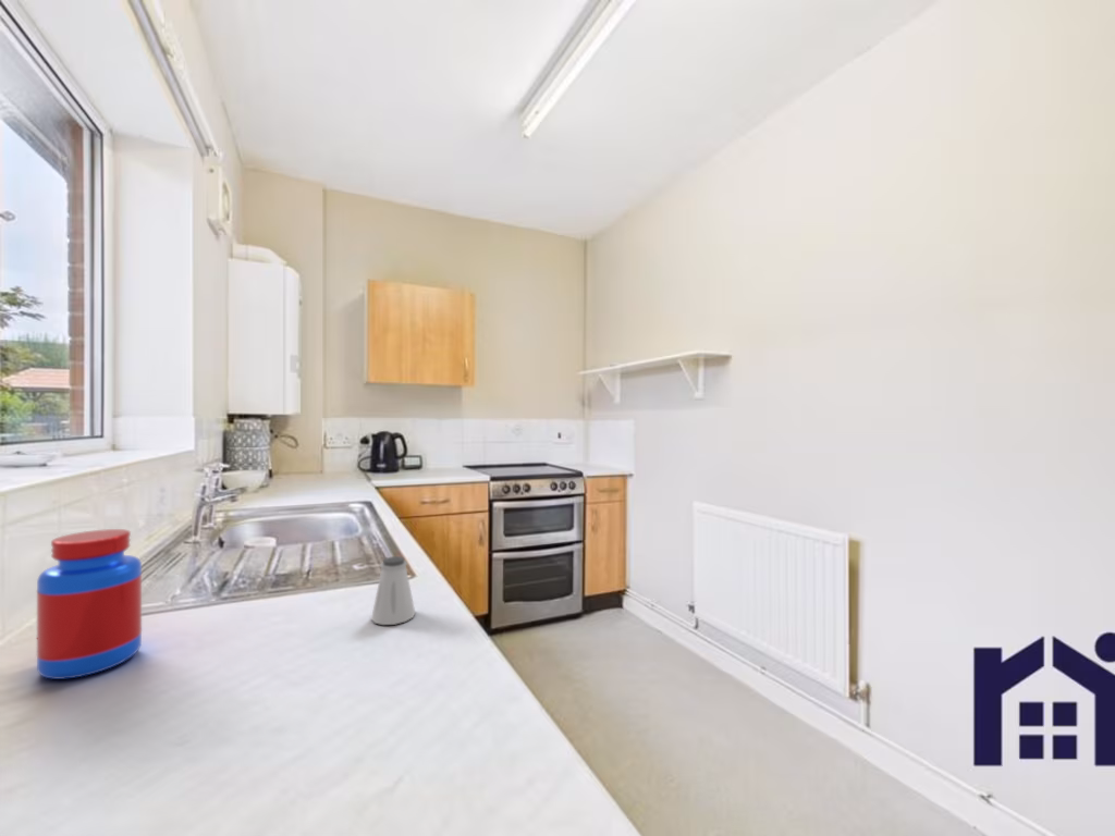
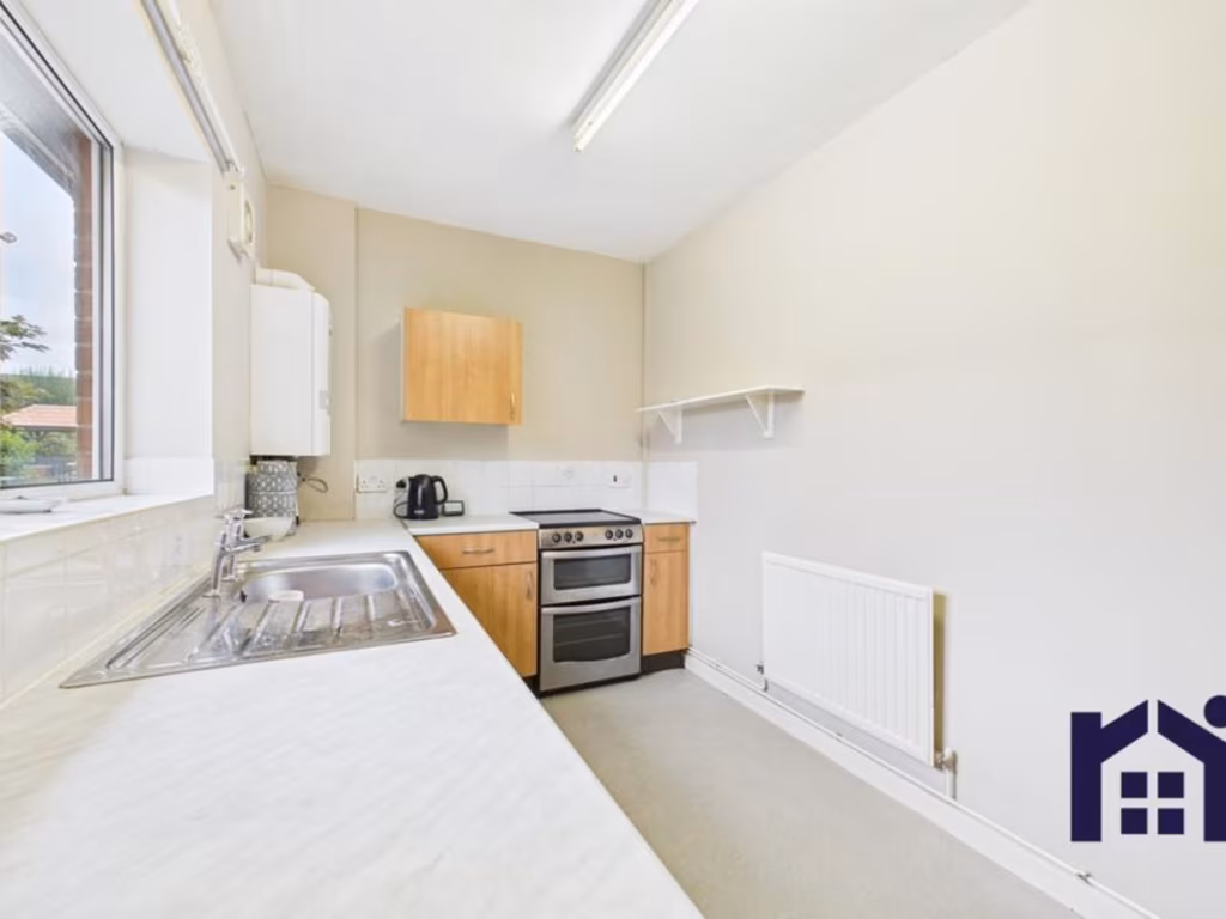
- saltshaker (393, 587)
- jar (91, 599)
